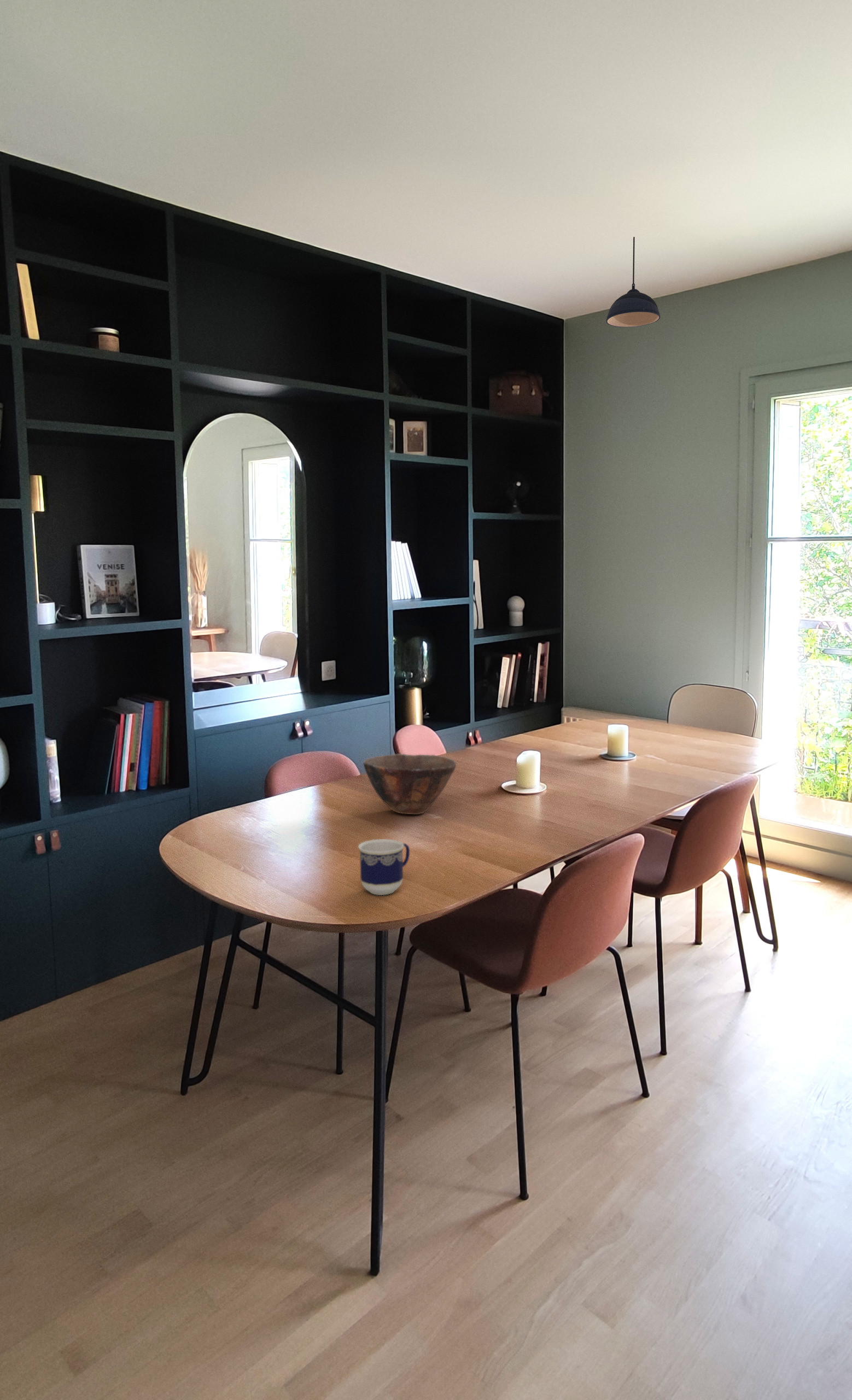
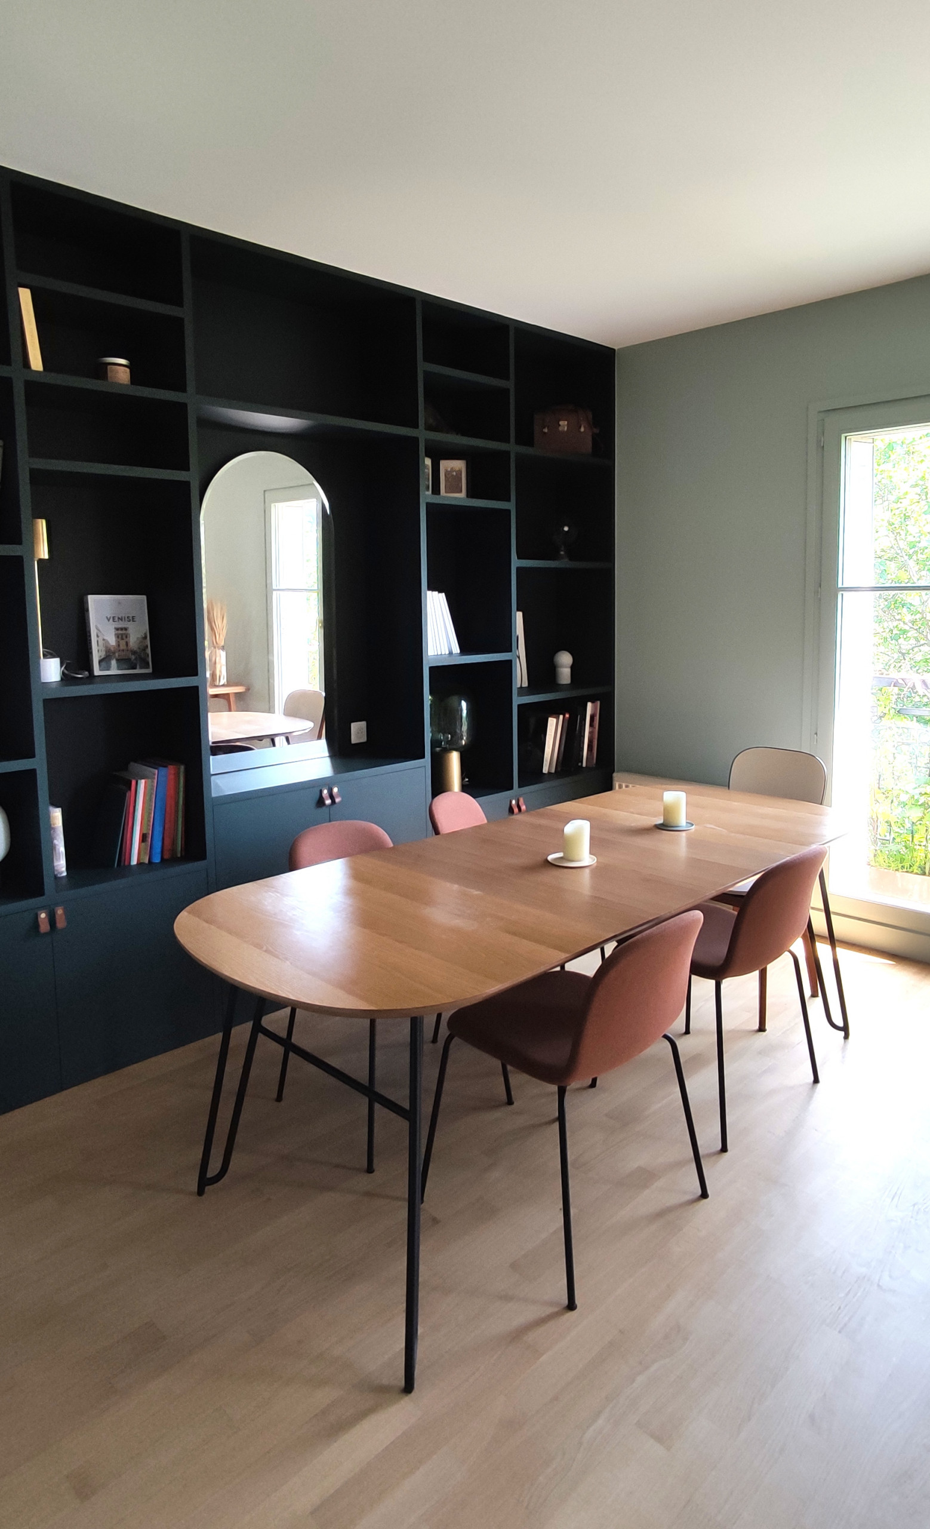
- bowl (410, 785)
- cup (387, 866)
- pendant light (633, 278)
